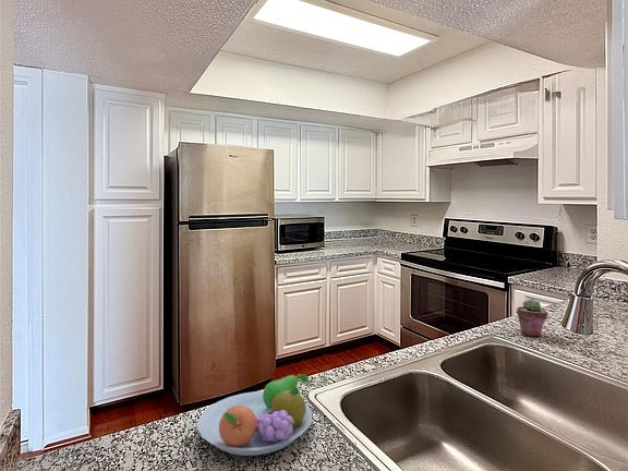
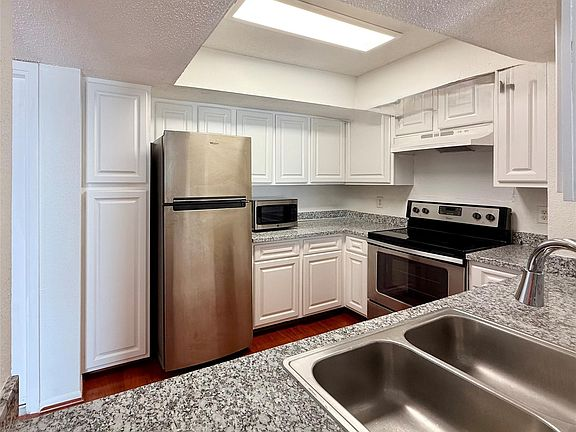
- potted succulent (531, 316)
- fruit bowl (261, 404)
